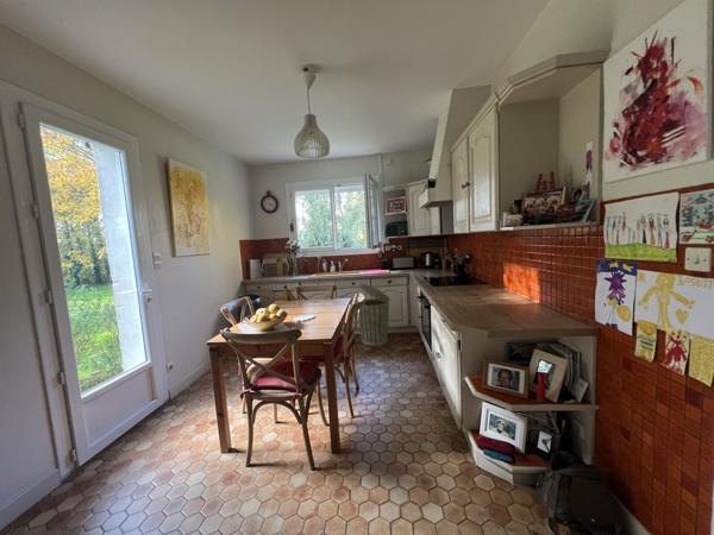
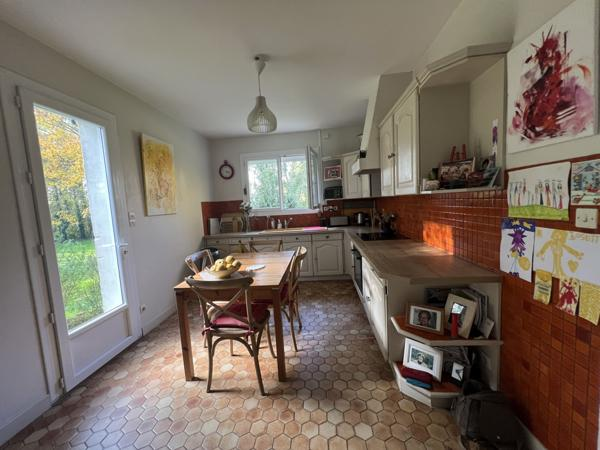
- trash can (374, 311)
